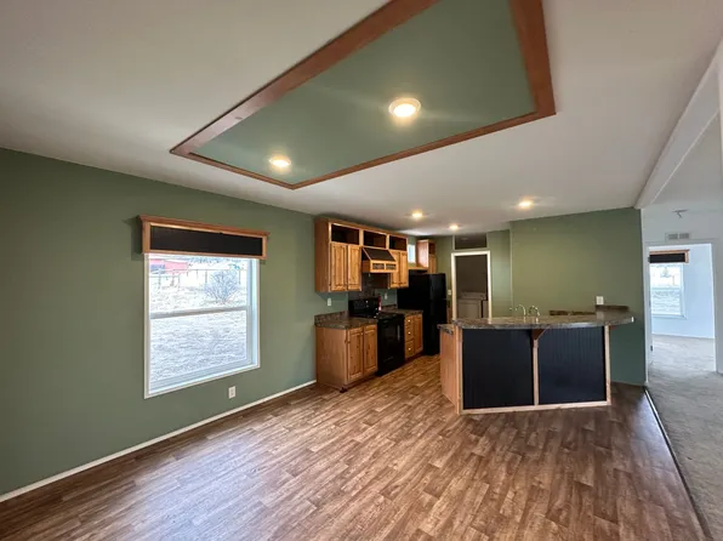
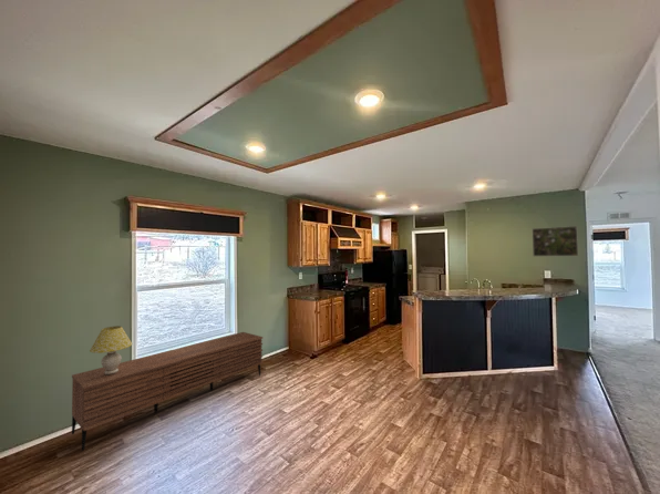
+ table lamp (111, 350)
+ sideboard (184, 375)
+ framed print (554, 241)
